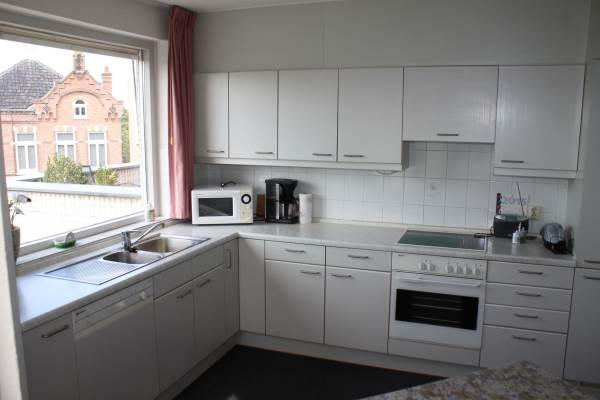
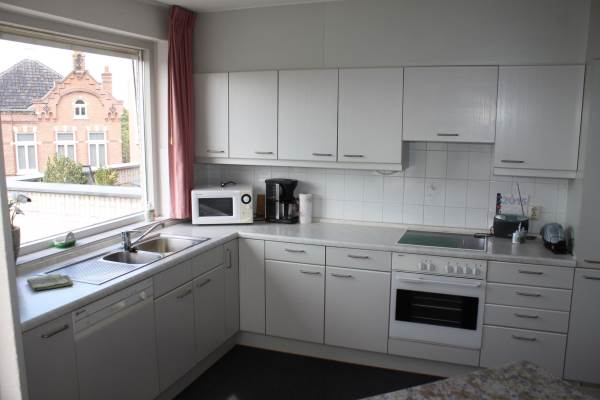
+ dish towel (50, 281)
